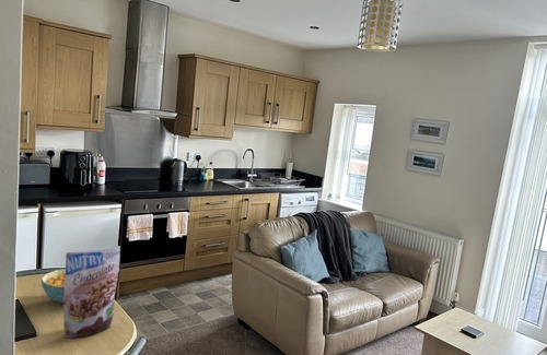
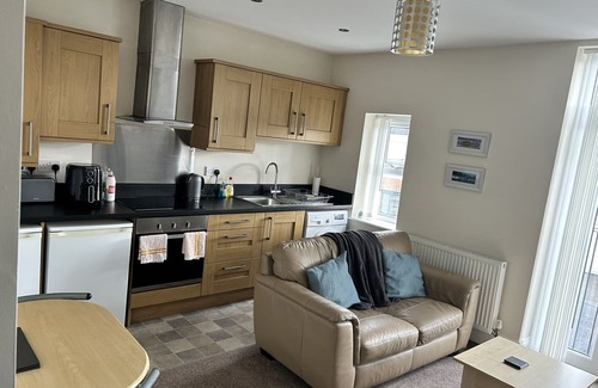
- cereal bowl (63, 288)
- granola pouch (92, 289)
